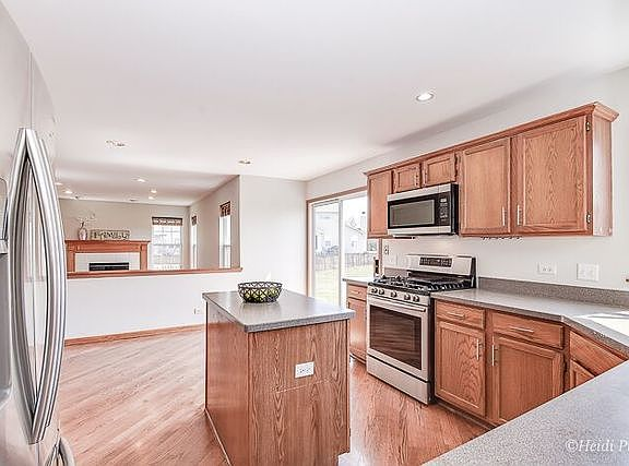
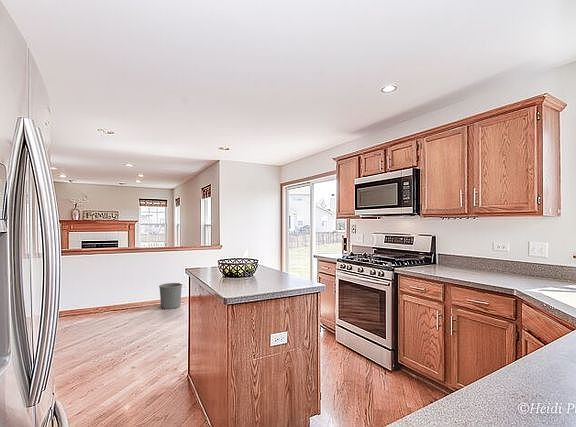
+ waste bin (170, 295)
